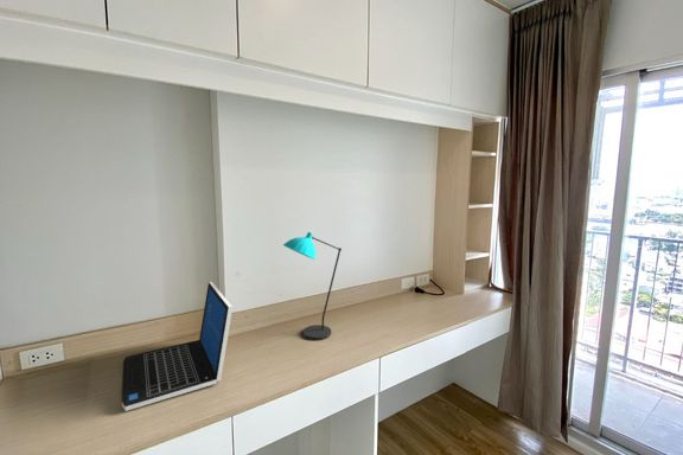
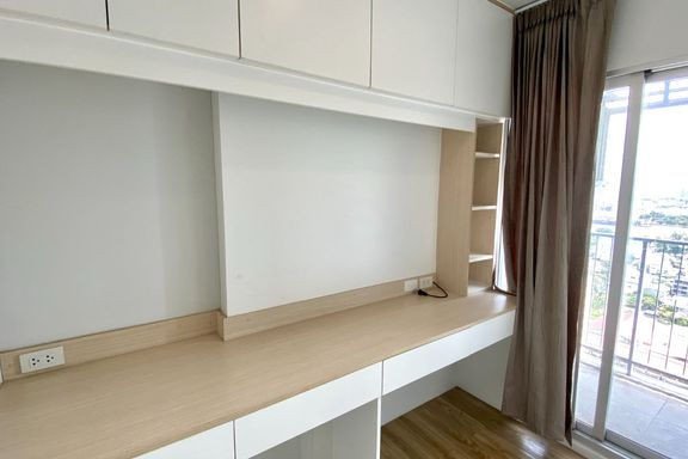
- laptop (179, 344)
- desk lamp (328, 289)
